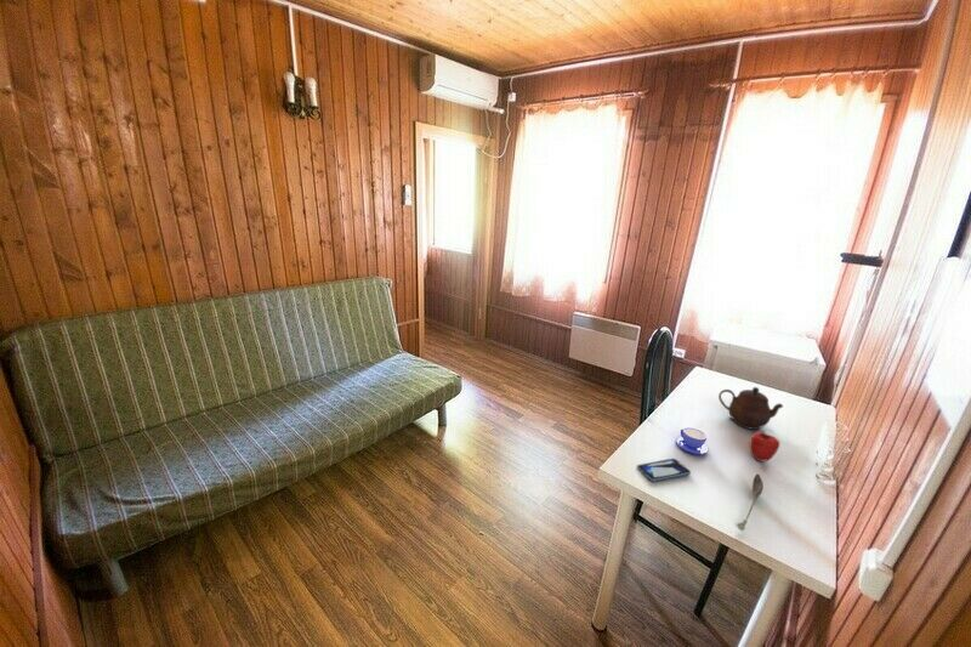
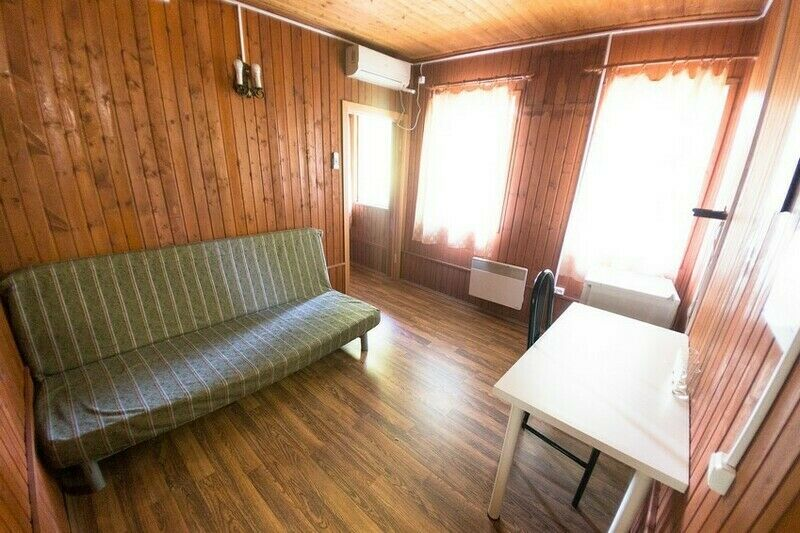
- smartphone (663, 469)
- teacup (692, 439)
- soupspoon (753, 499)
- teapot (748, 404)
- apple (762, 445)
